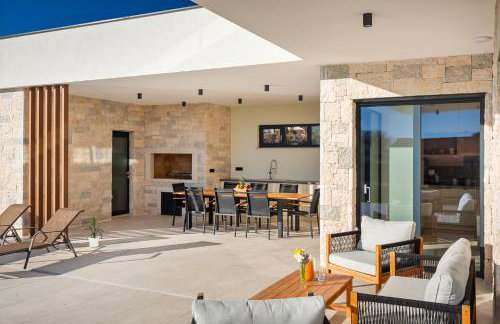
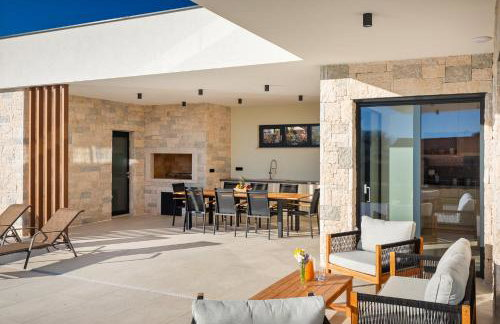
- house plant (93, 232)
